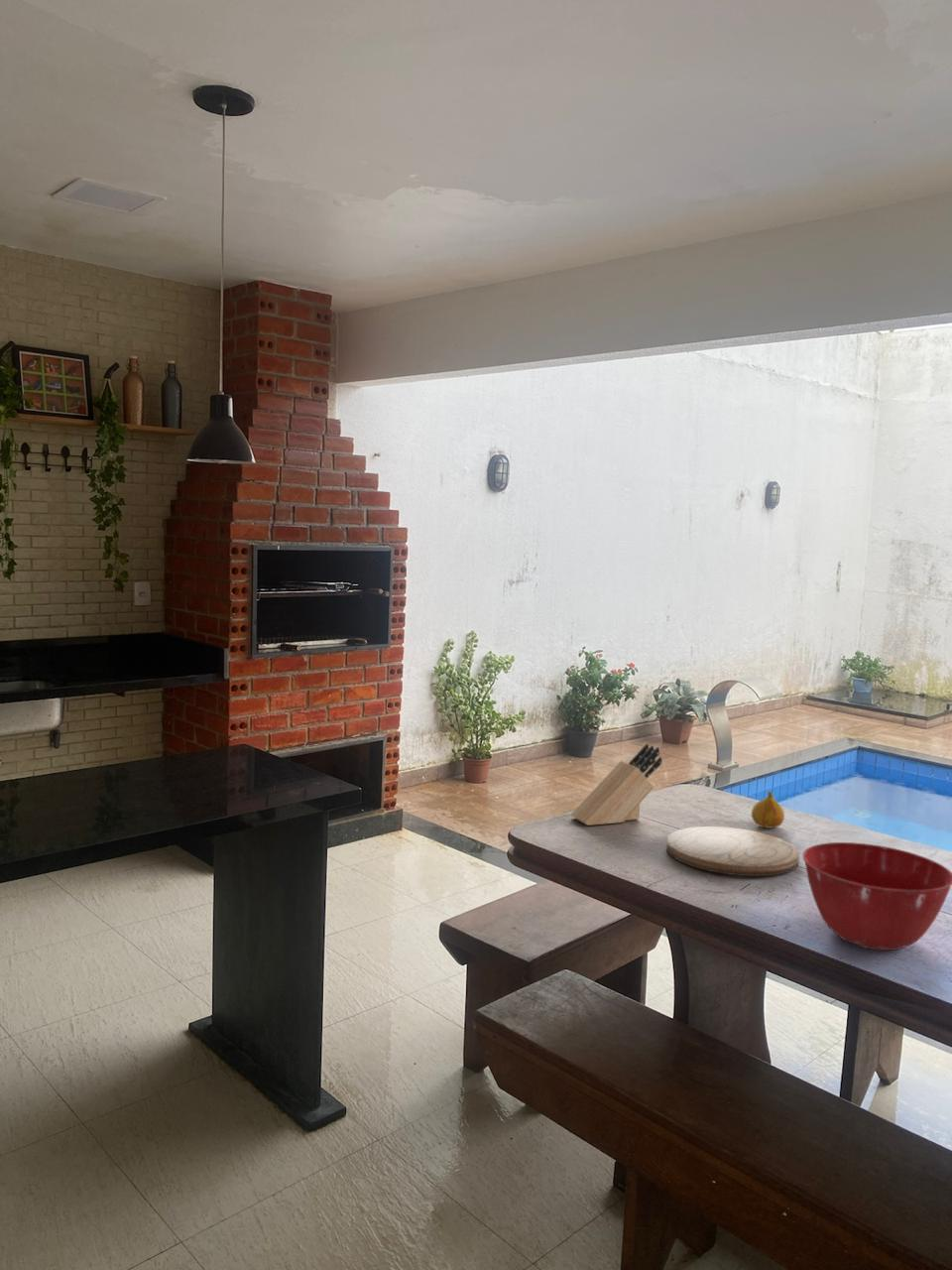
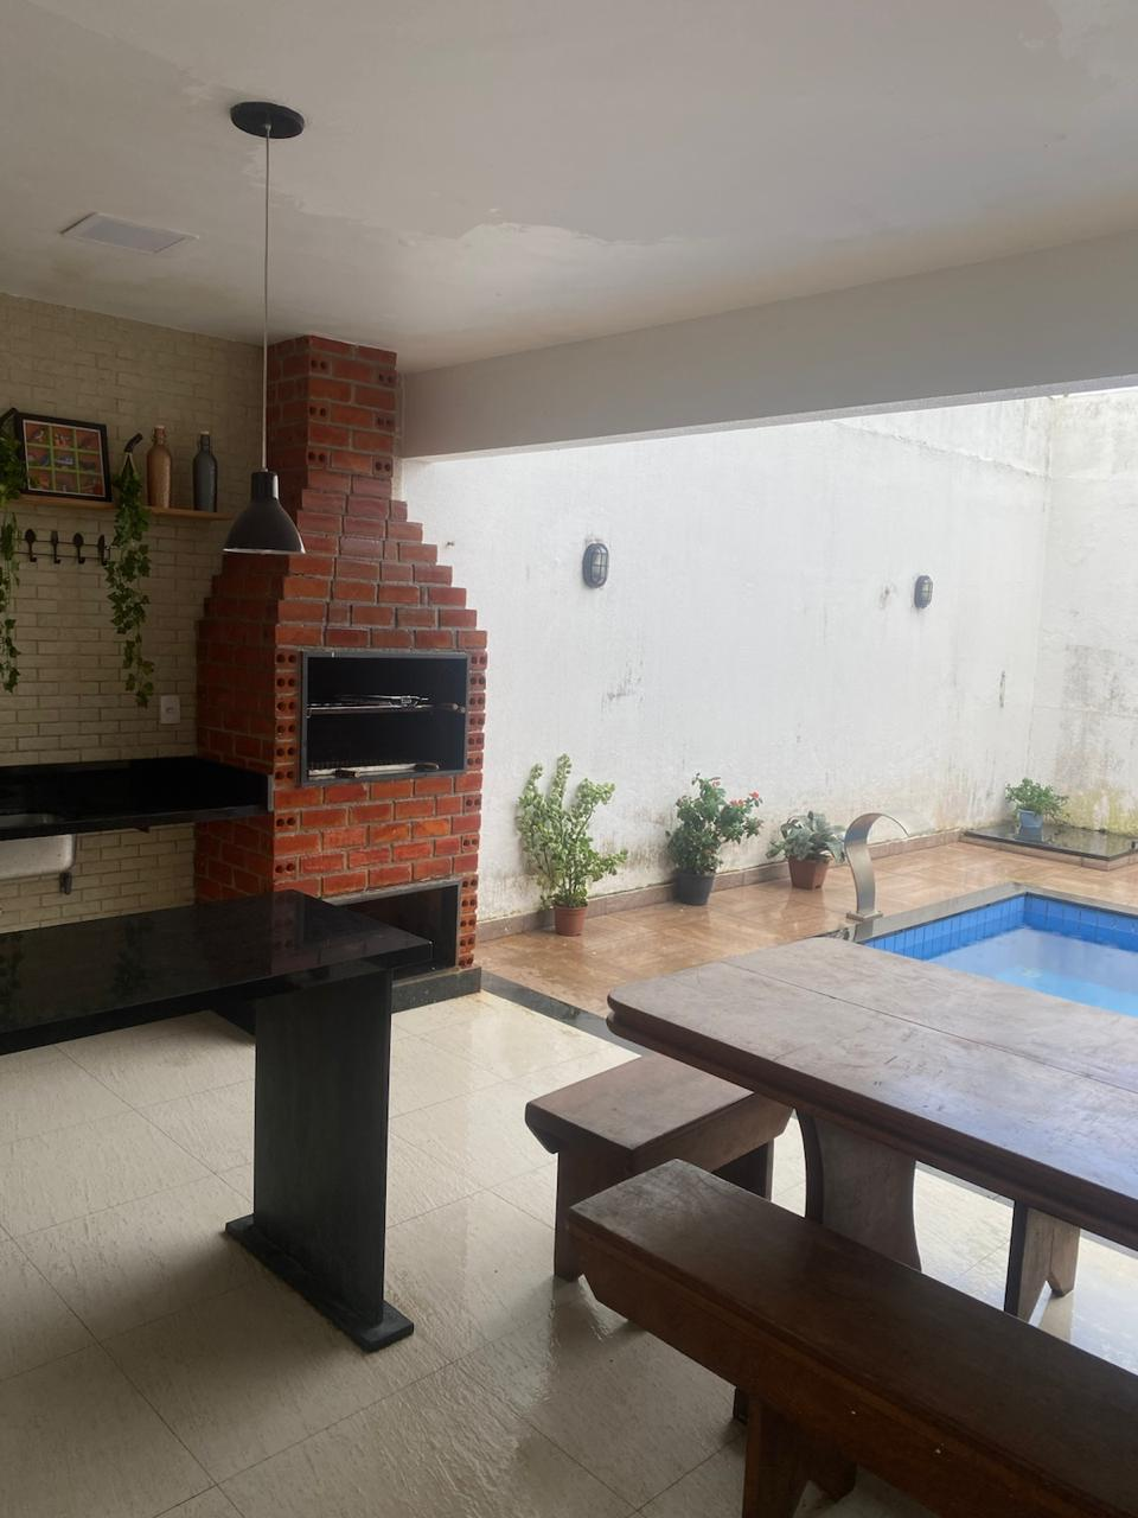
- knife block (619, 782)
- fruit (768, 808)
- cutting board (731, 849)
- mixing bowl (874, 900)
